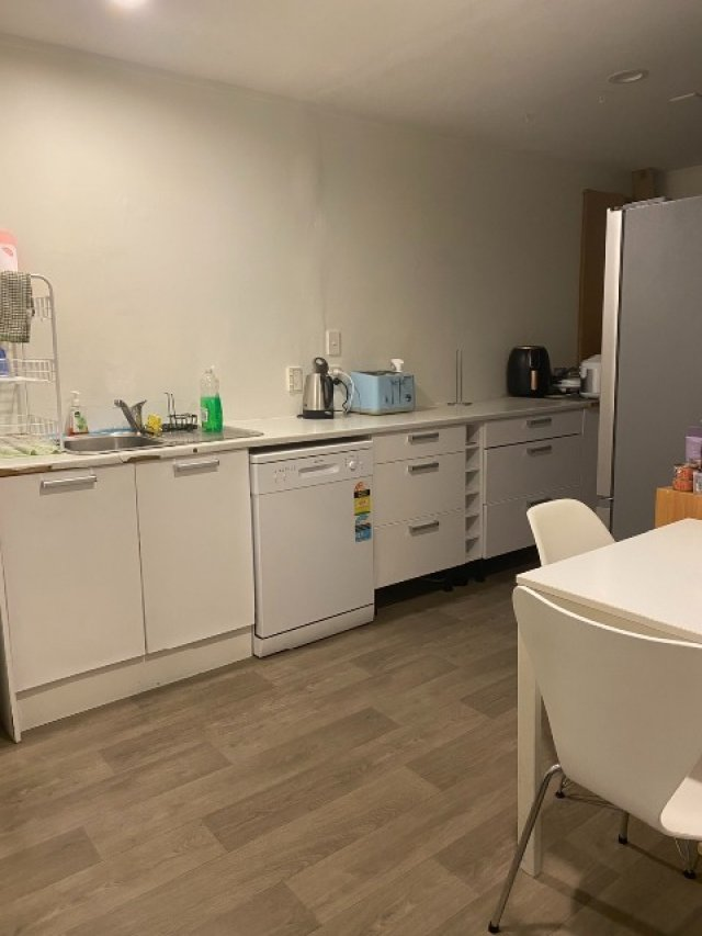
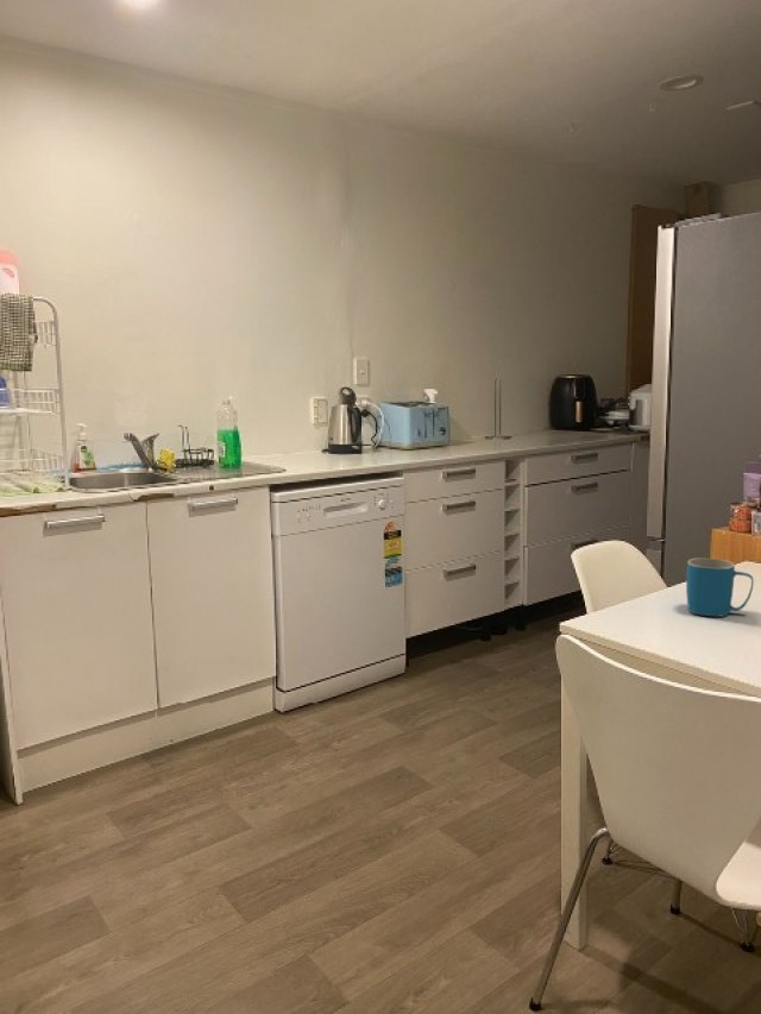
+ mug (718, 587)
